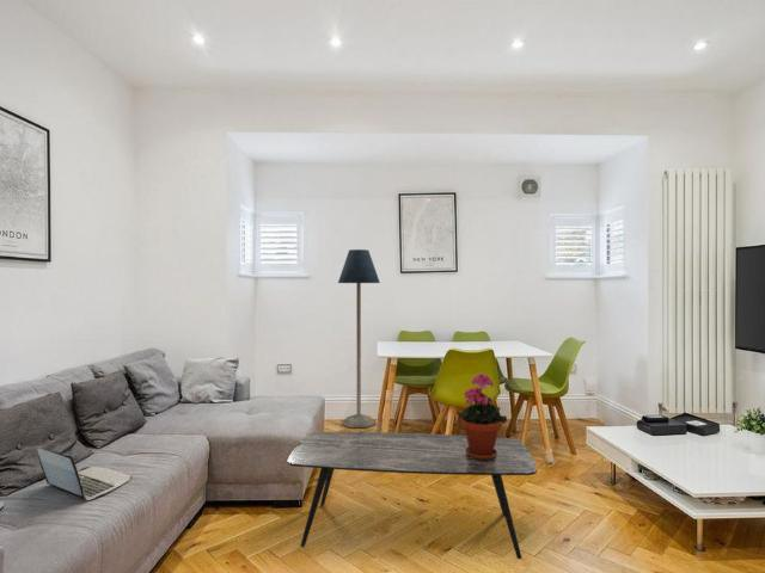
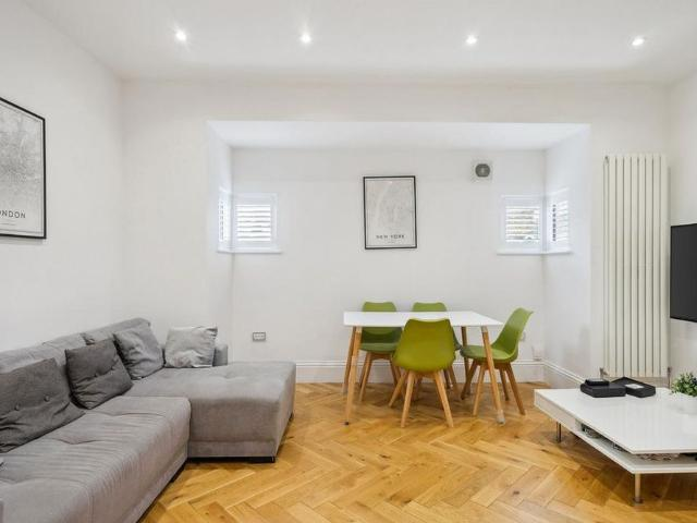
- laptop (82, 468)
- potted plant (479, 413)
- floor lamp (359, 335)
- coffee table (414, 473)
